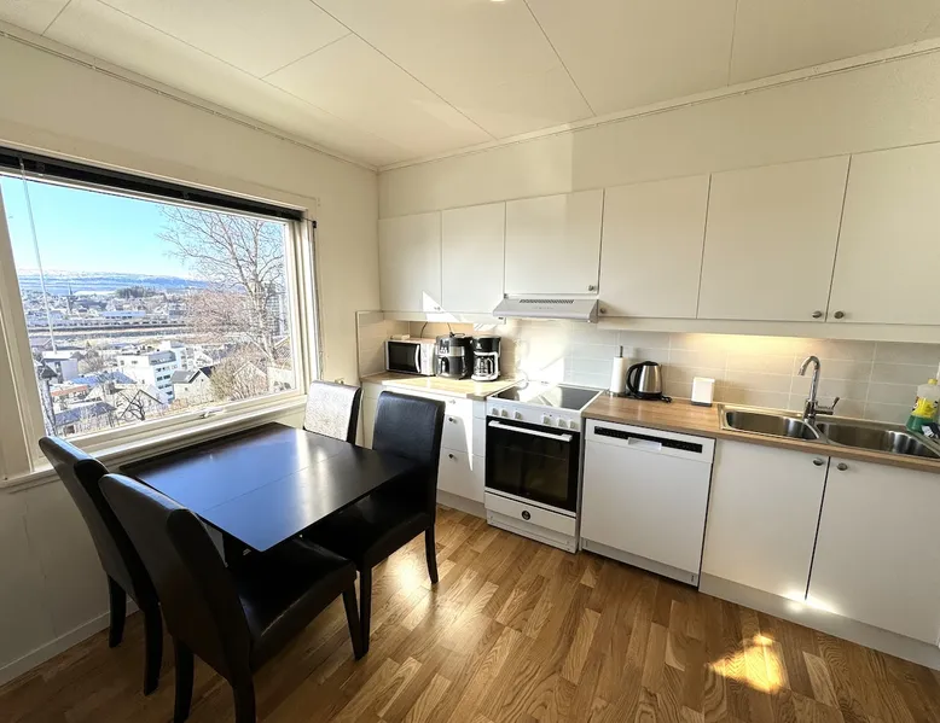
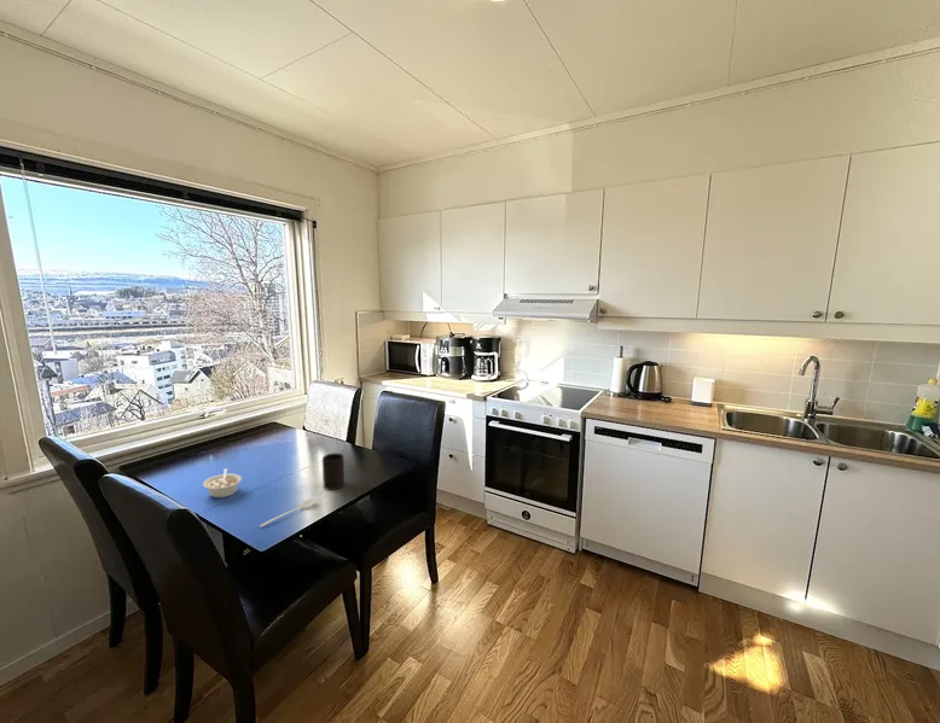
+ cup (333, 471)
+ stirrer (289, 512)
+ legume (221, 484)
